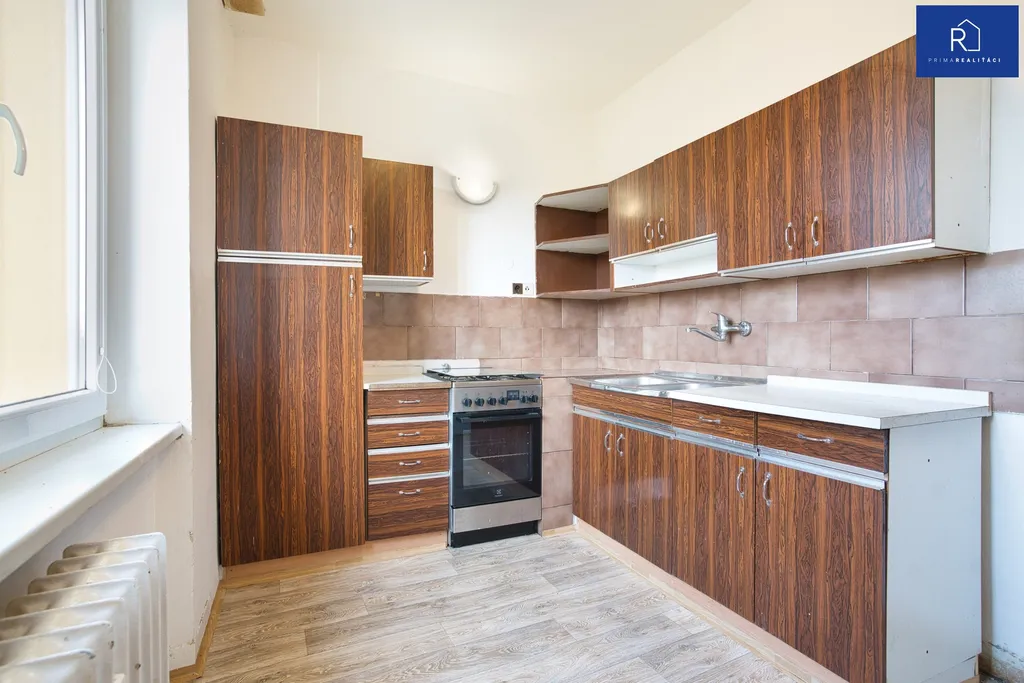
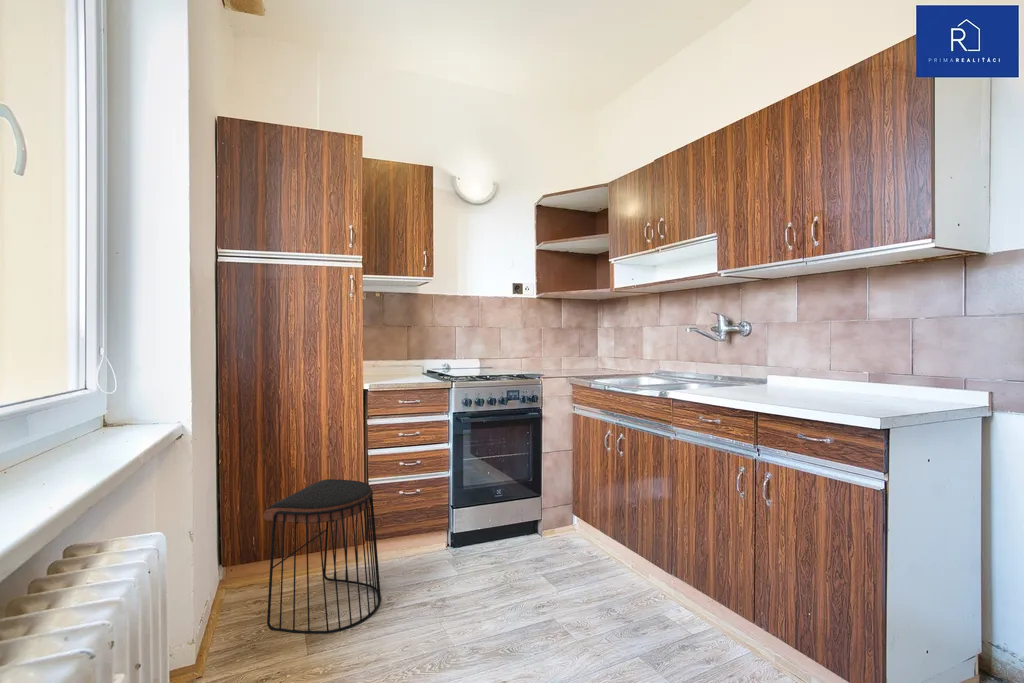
+ stool (333, 549)
